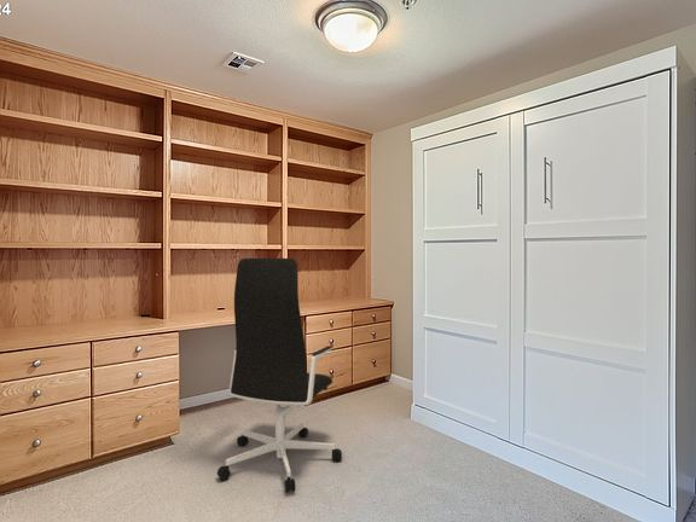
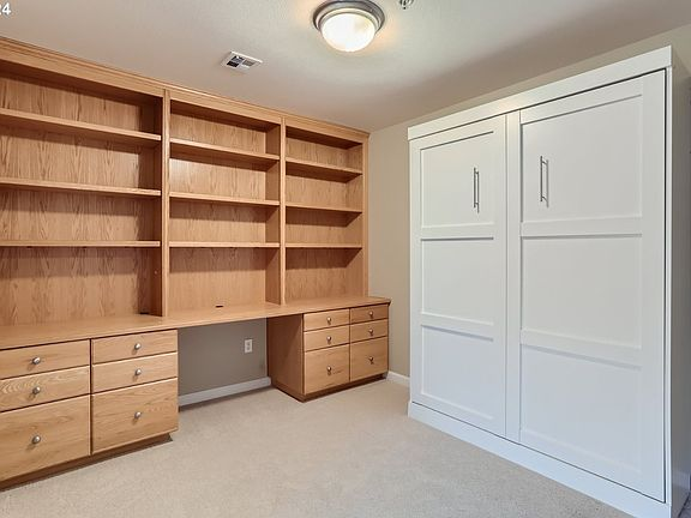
- office chair (282, 358)
